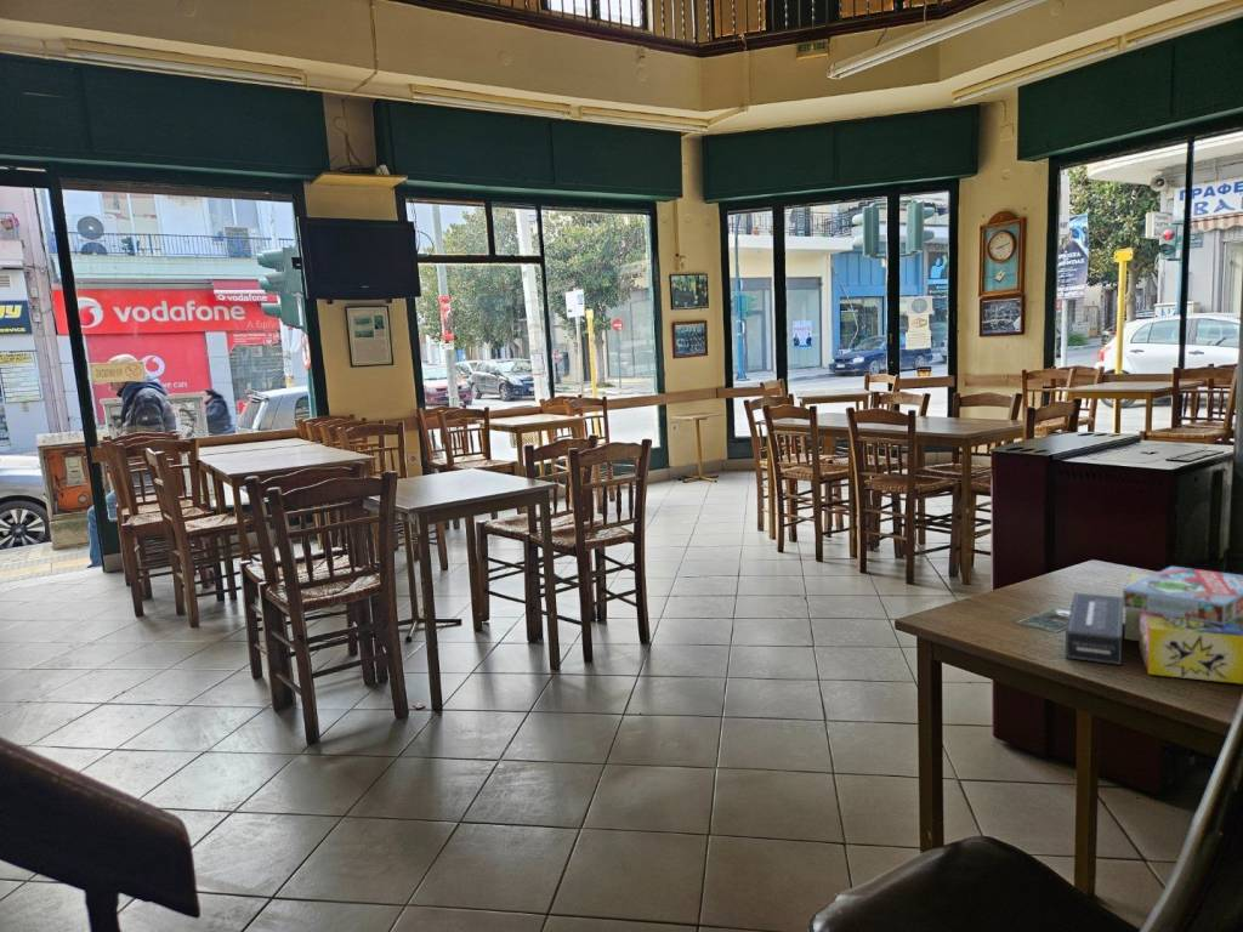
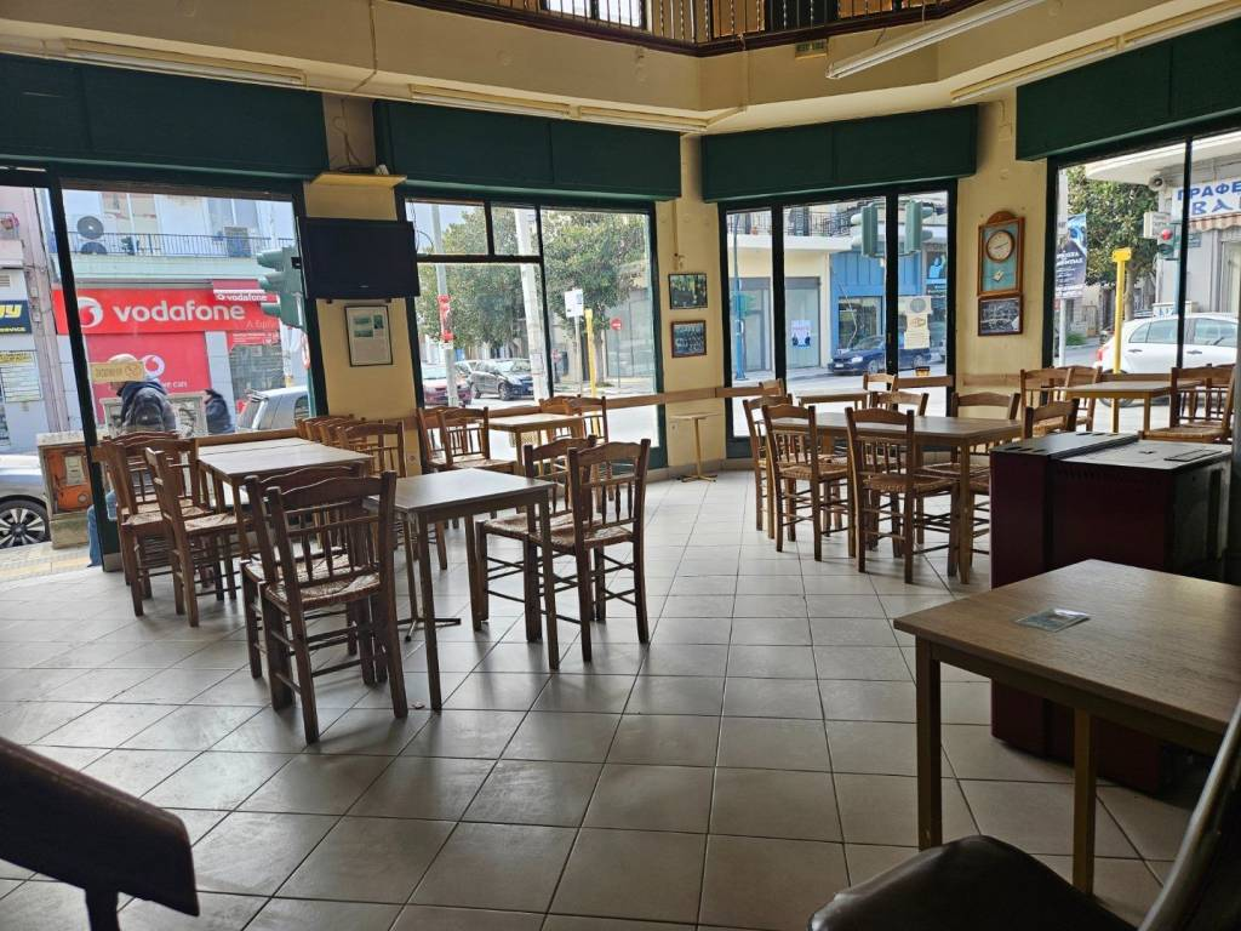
- board game (1164, 609)
